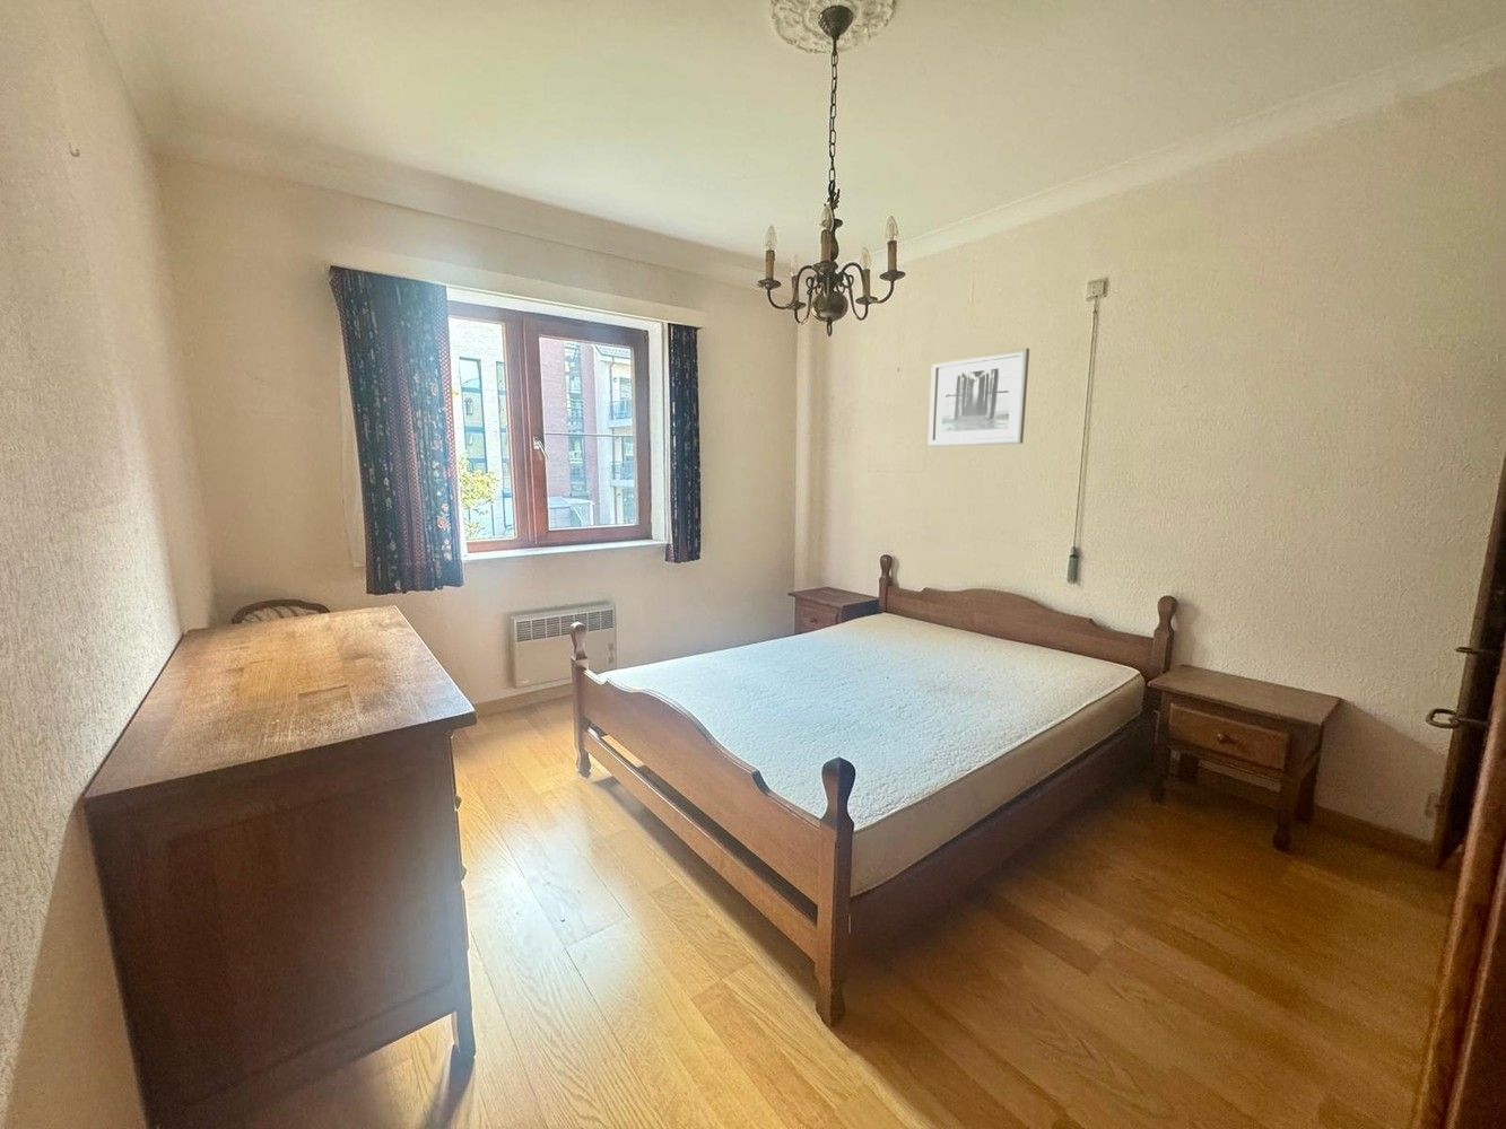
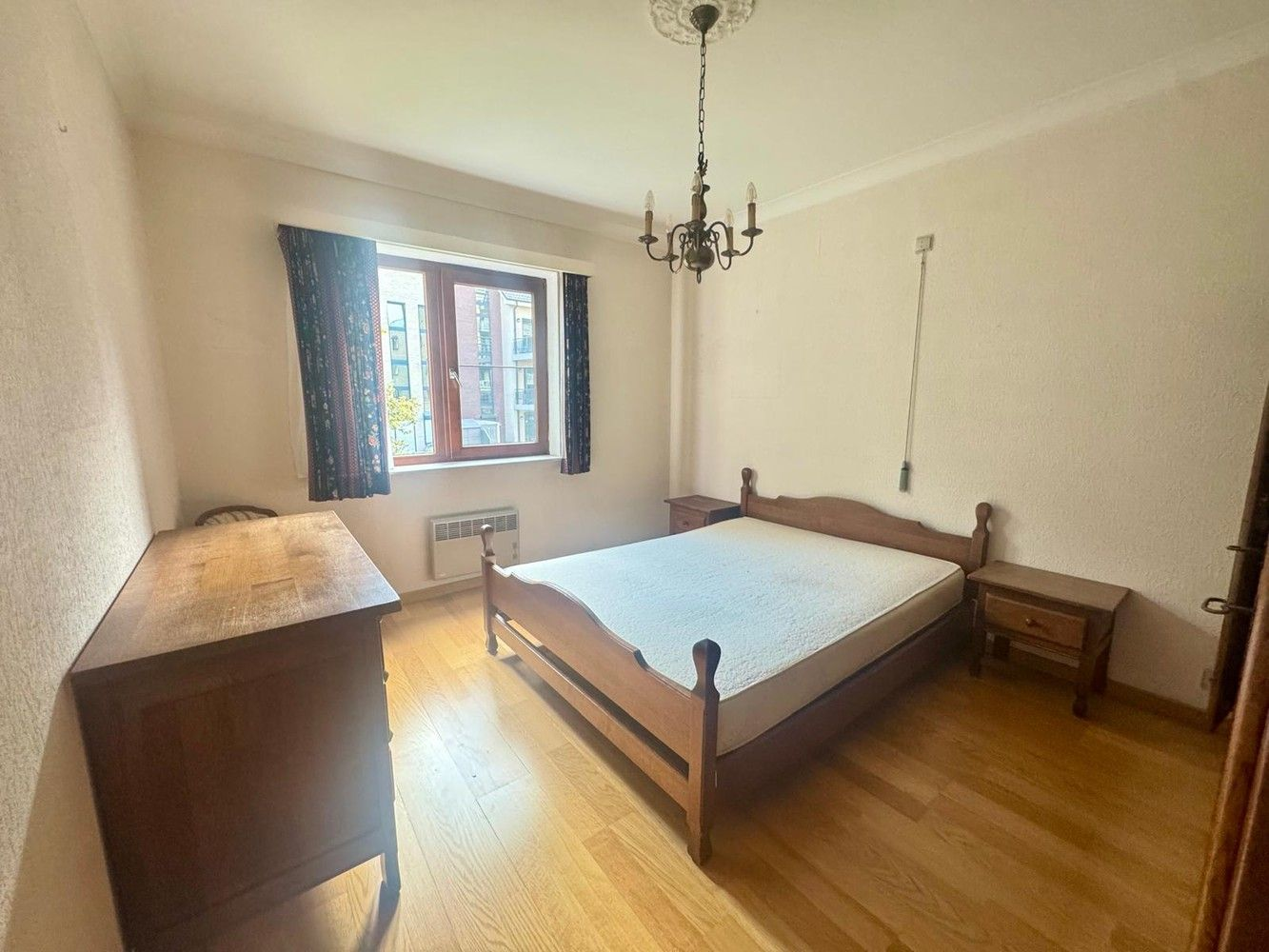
- wall art (974, 401)
